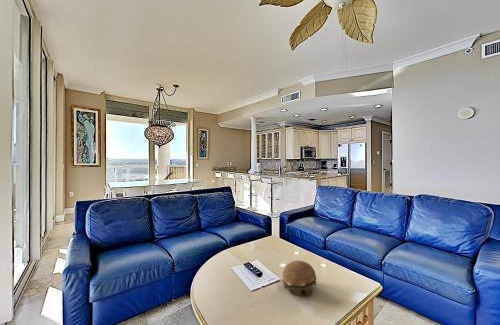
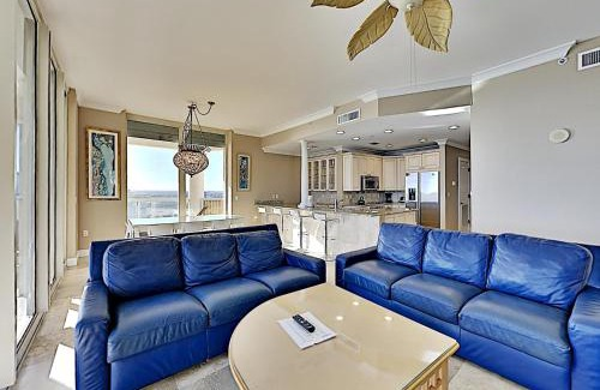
- decorative bowl (299, 274)
